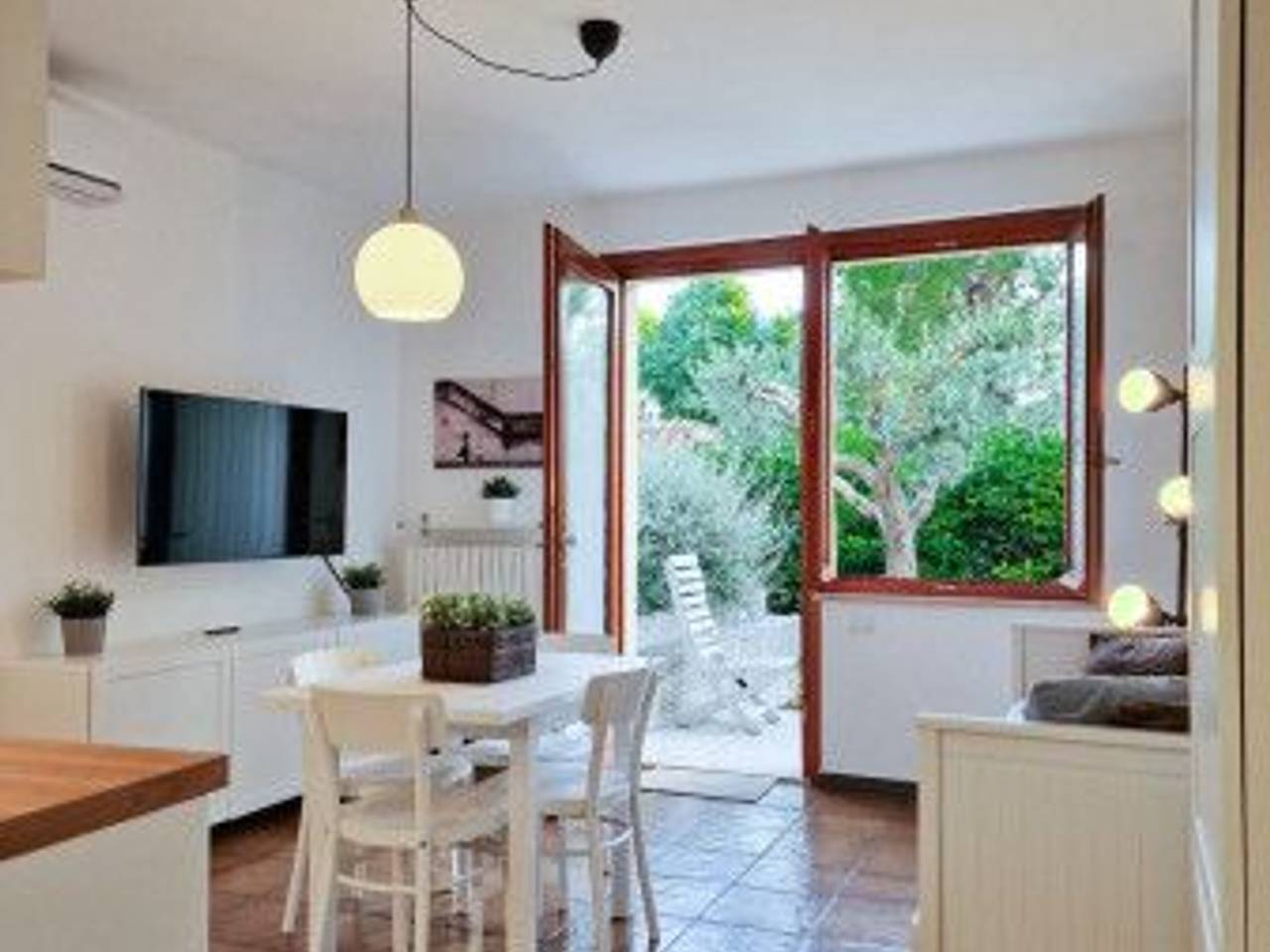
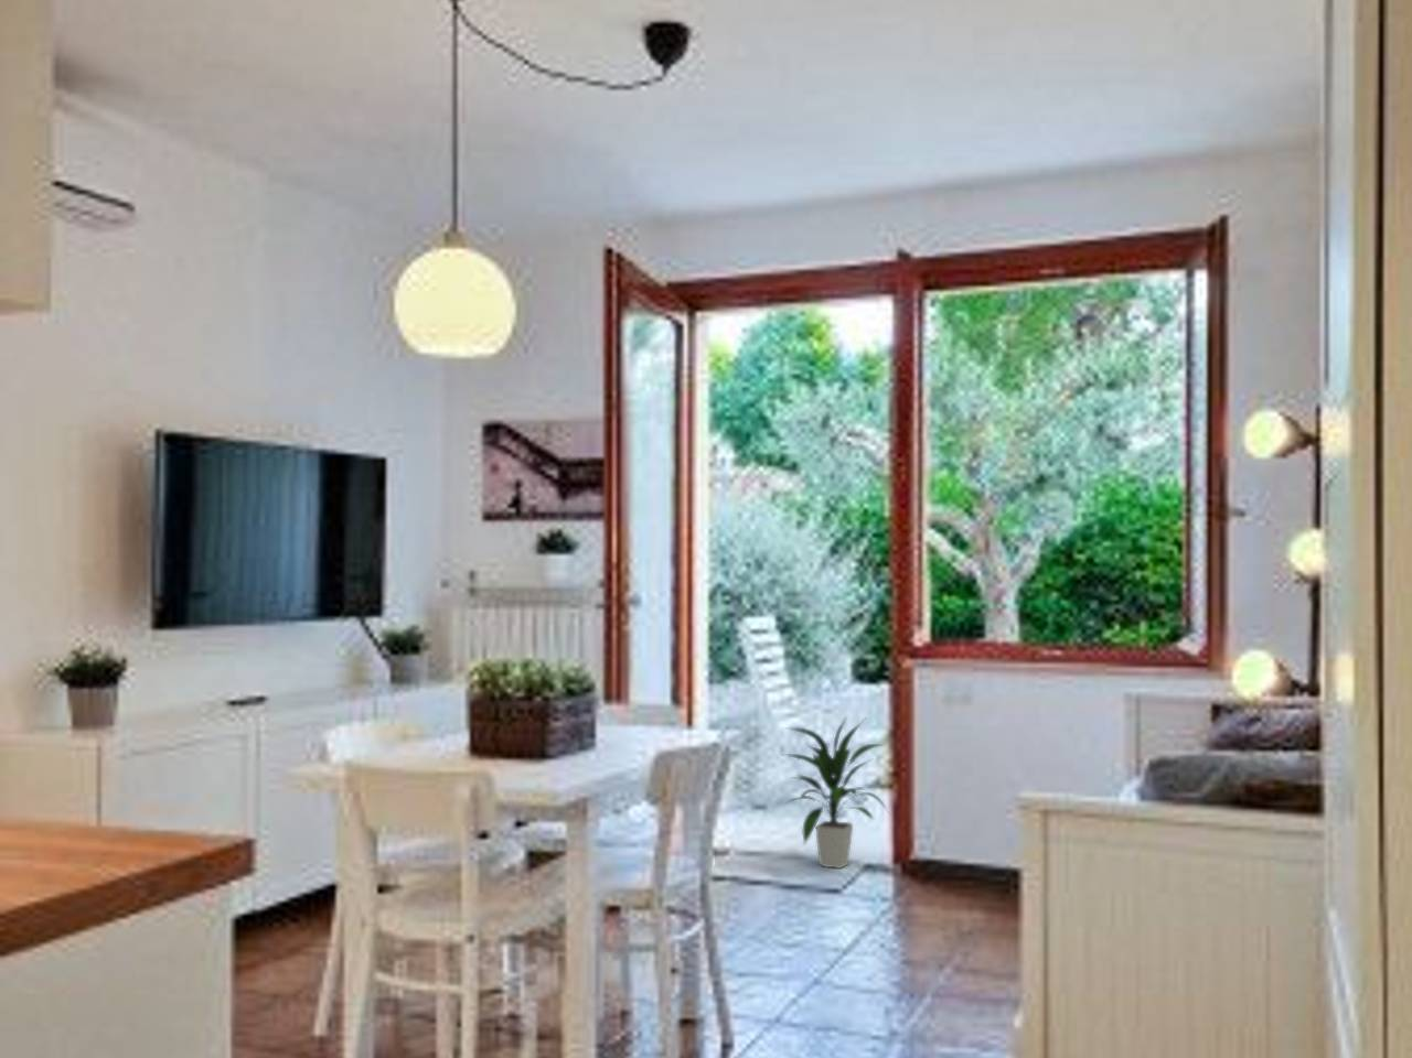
+ indoor plant (829, 789)
